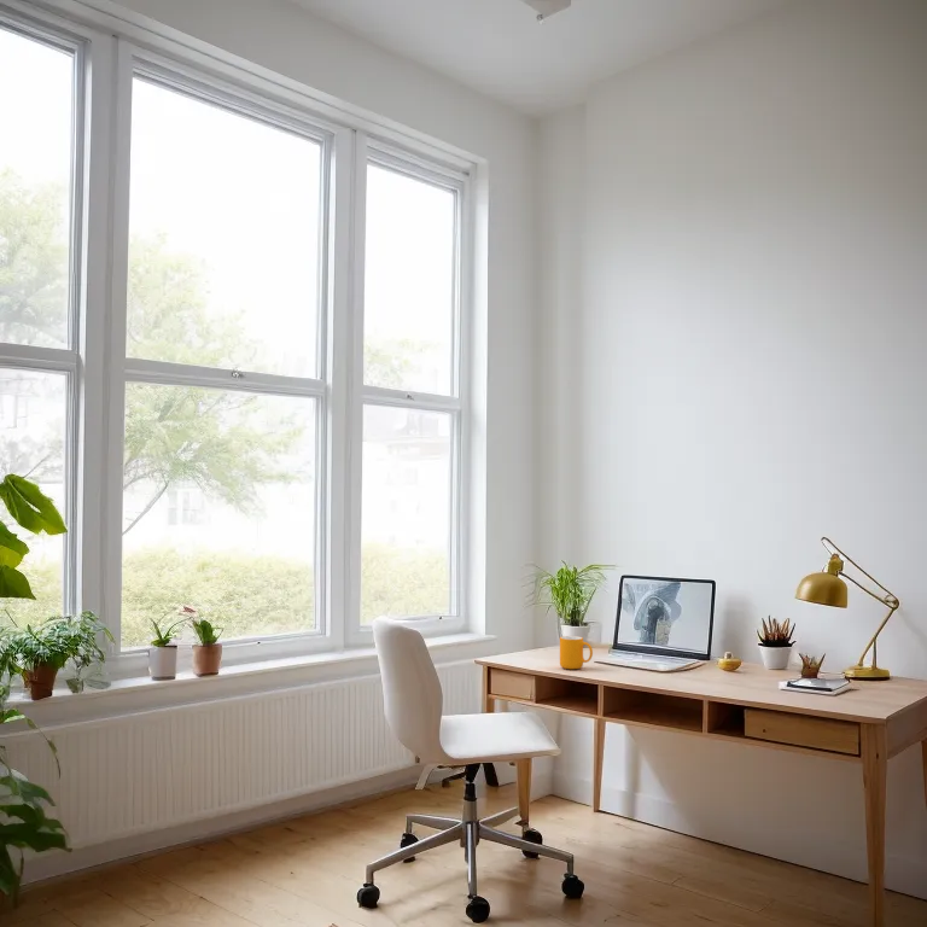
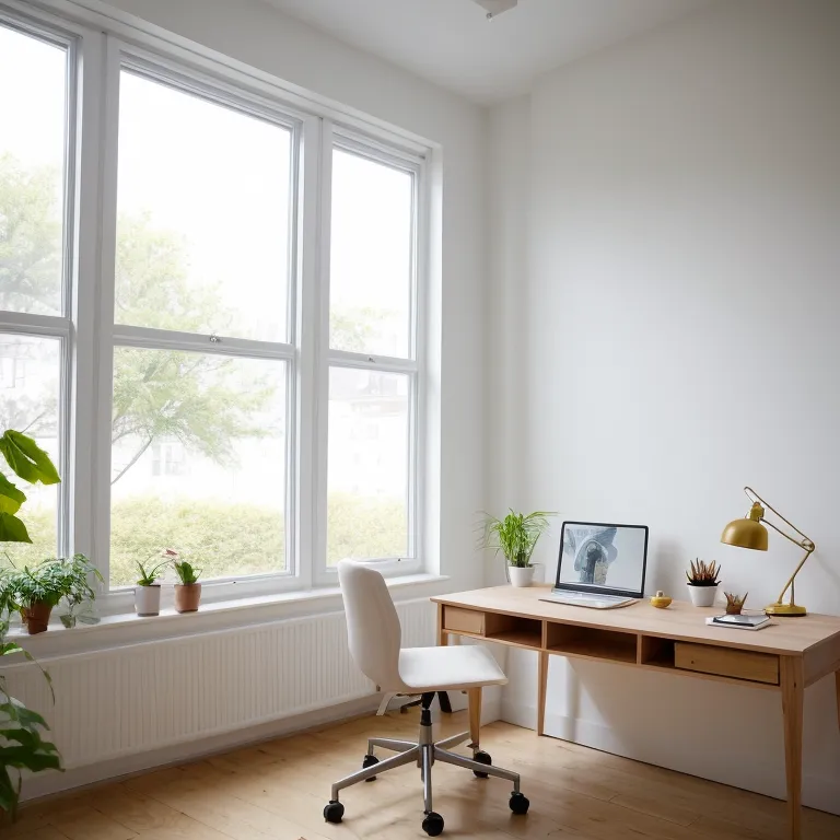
- mug (576, 653)
